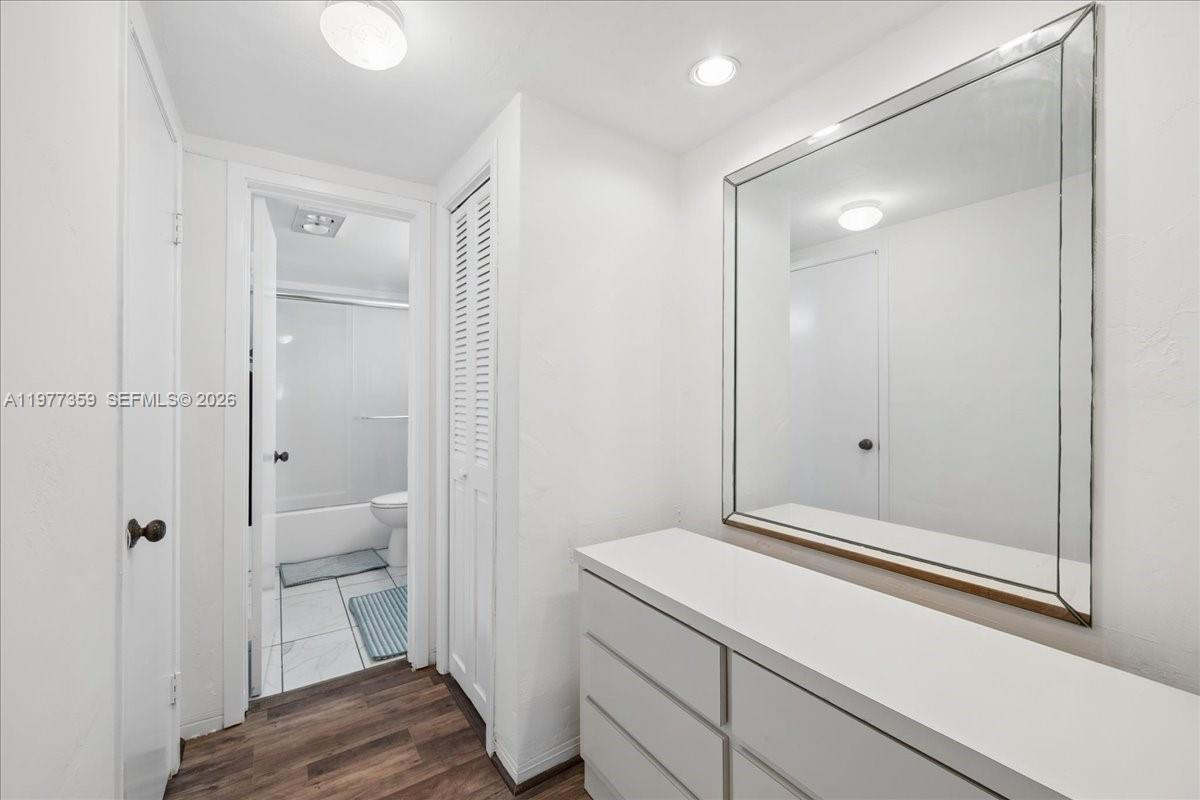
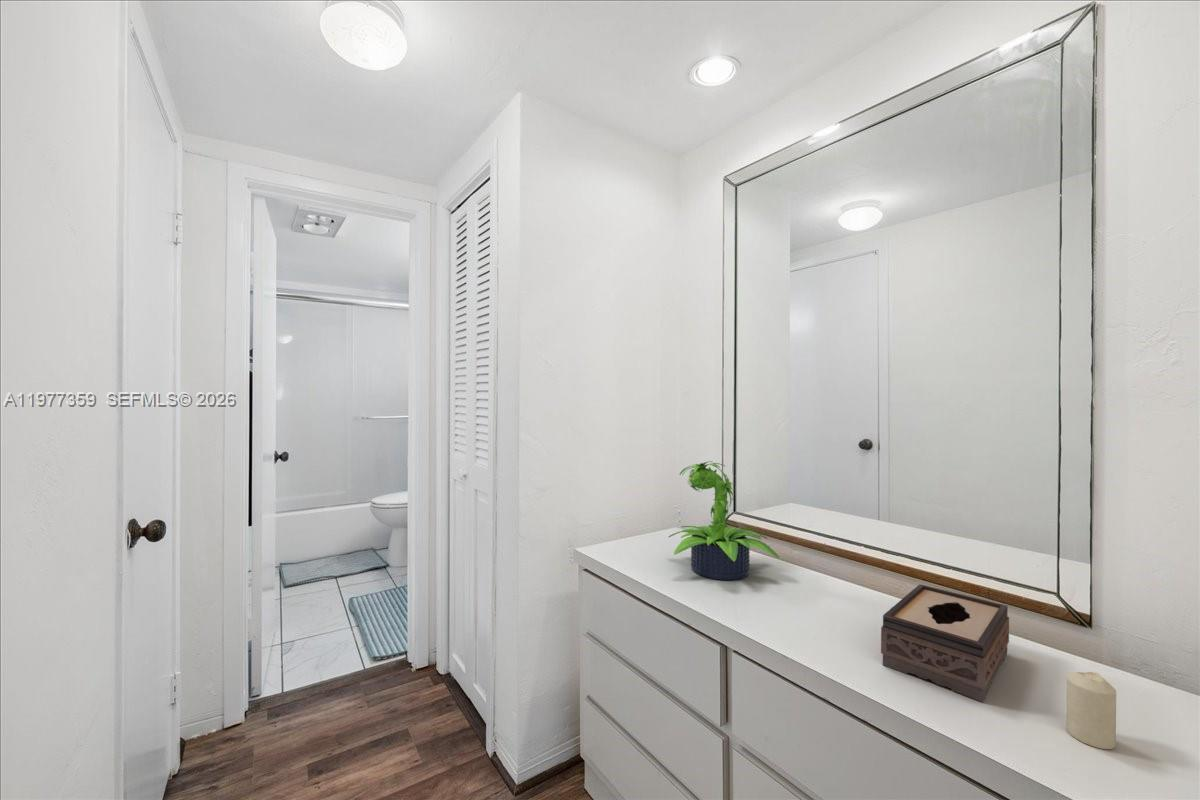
+ potted plant (720, 515)
+ tissue box (946, 634)
+ candle (1090, 706)
